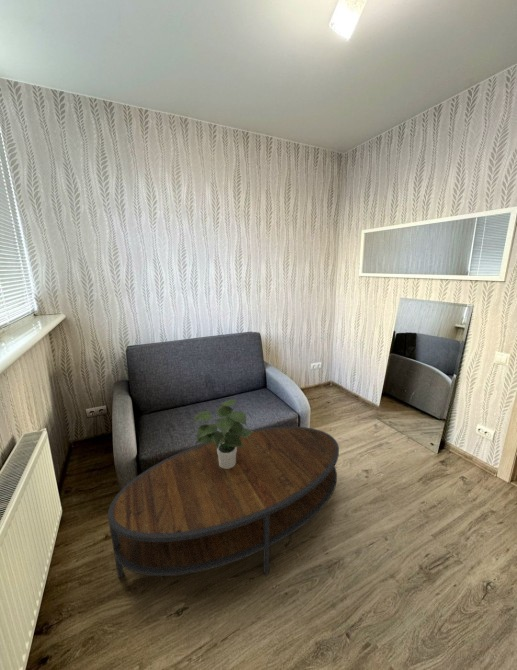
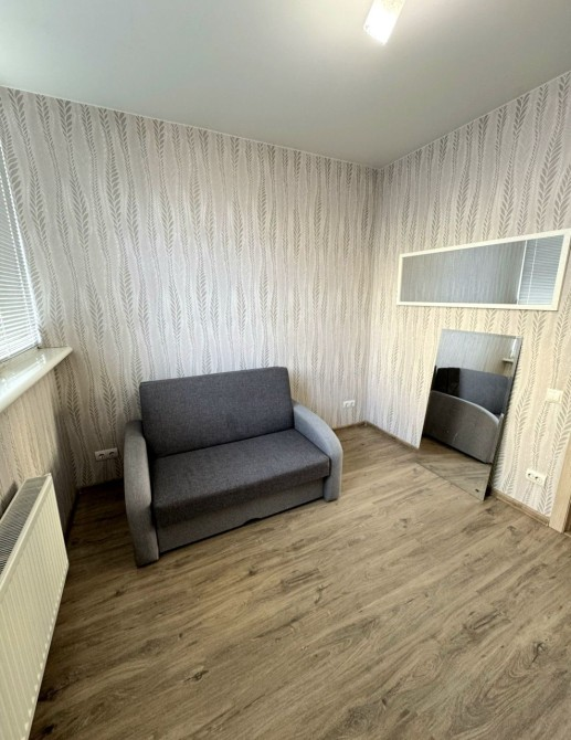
- potted plant (225, 435)
- coffee table (241, 495)
